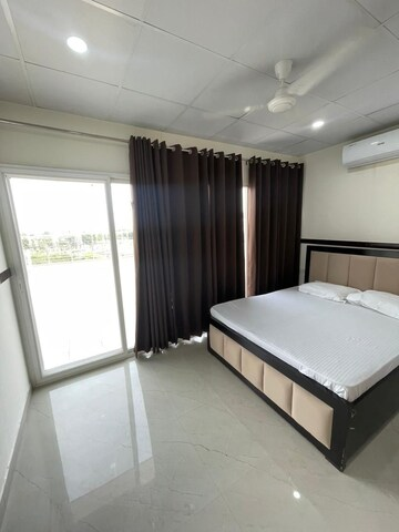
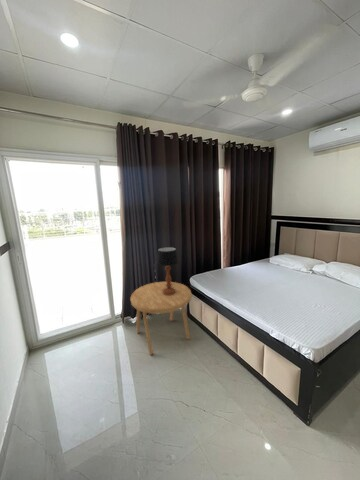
+ table lamp (168, 271)
+ side table (162, 313)
